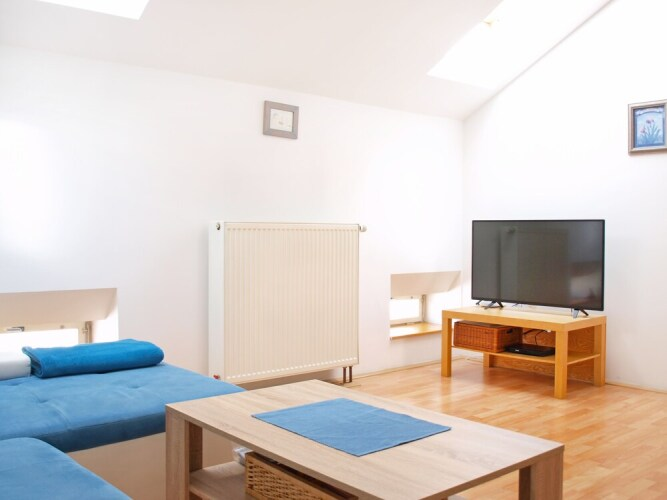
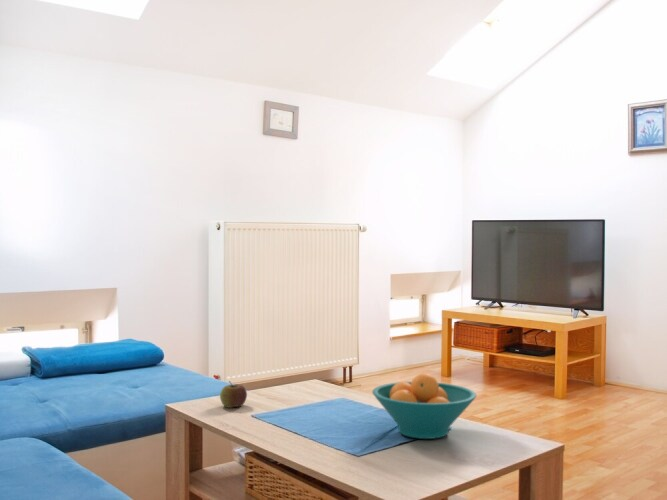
+ fruit bowl (423, 403)
+ apple (233, 394)
